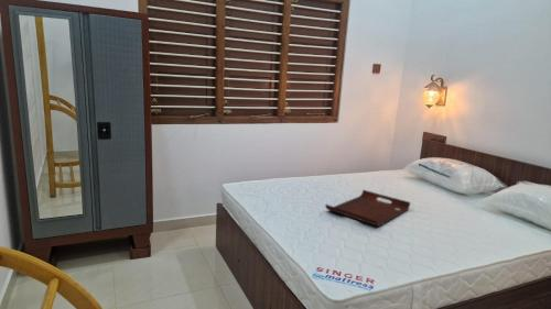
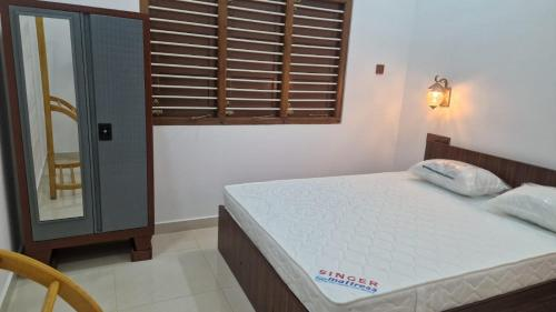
- serving tray (368, 207)
